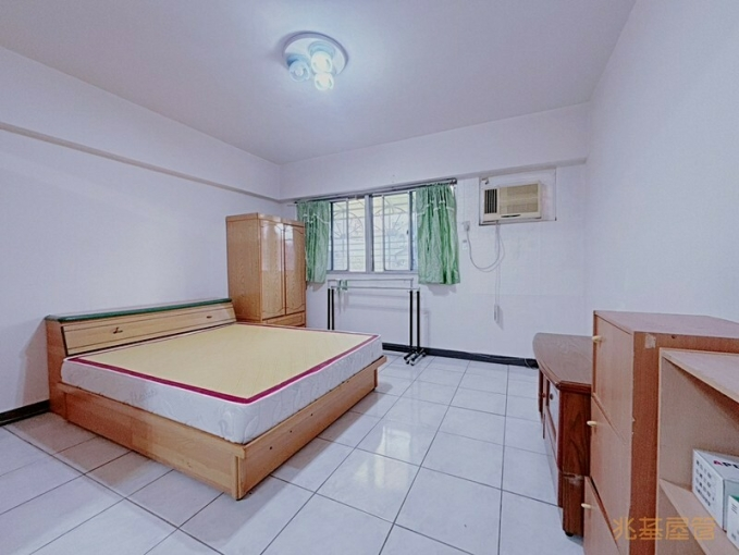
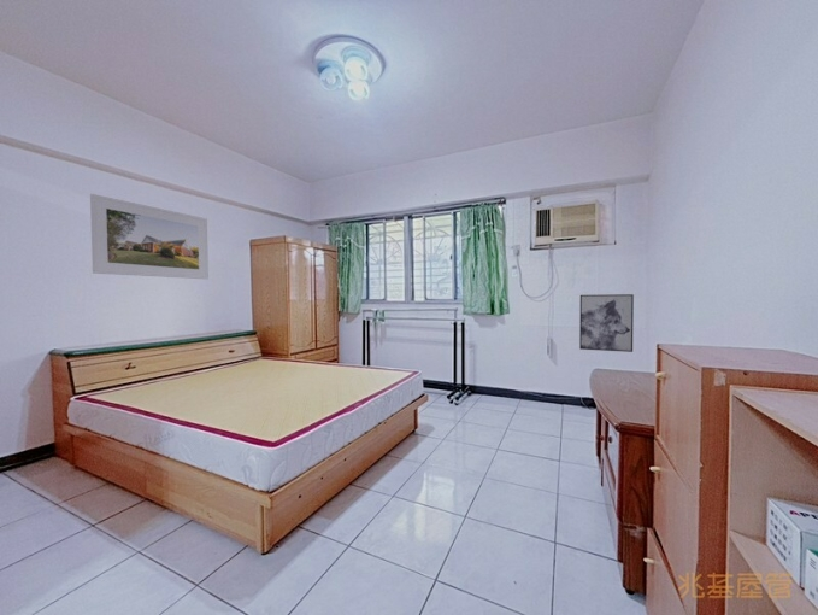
+ wall art (605, 322)
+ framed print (157, 242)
